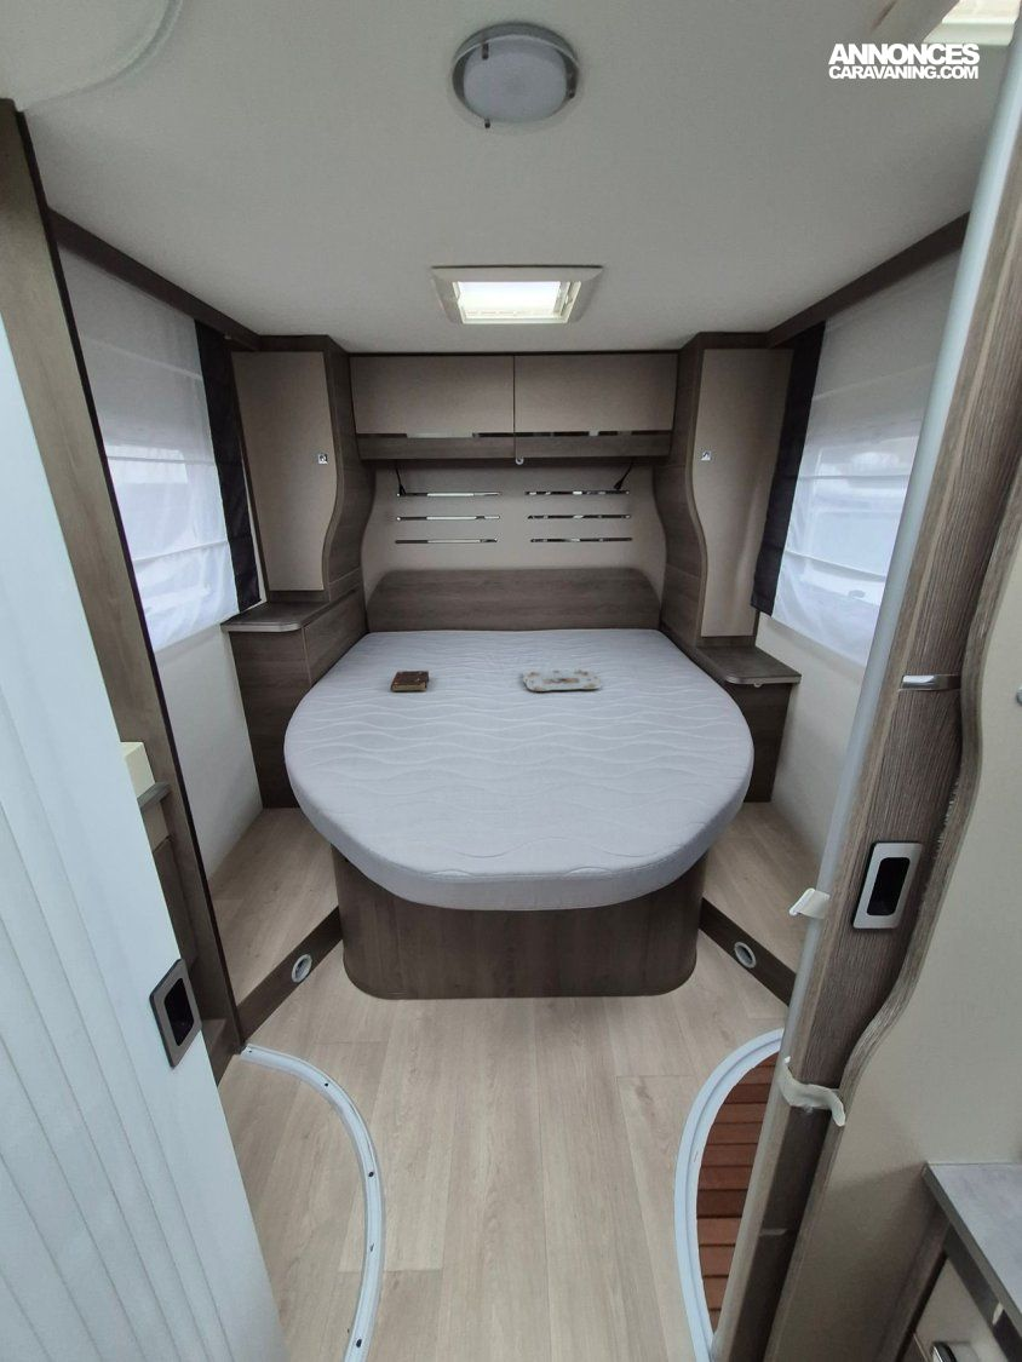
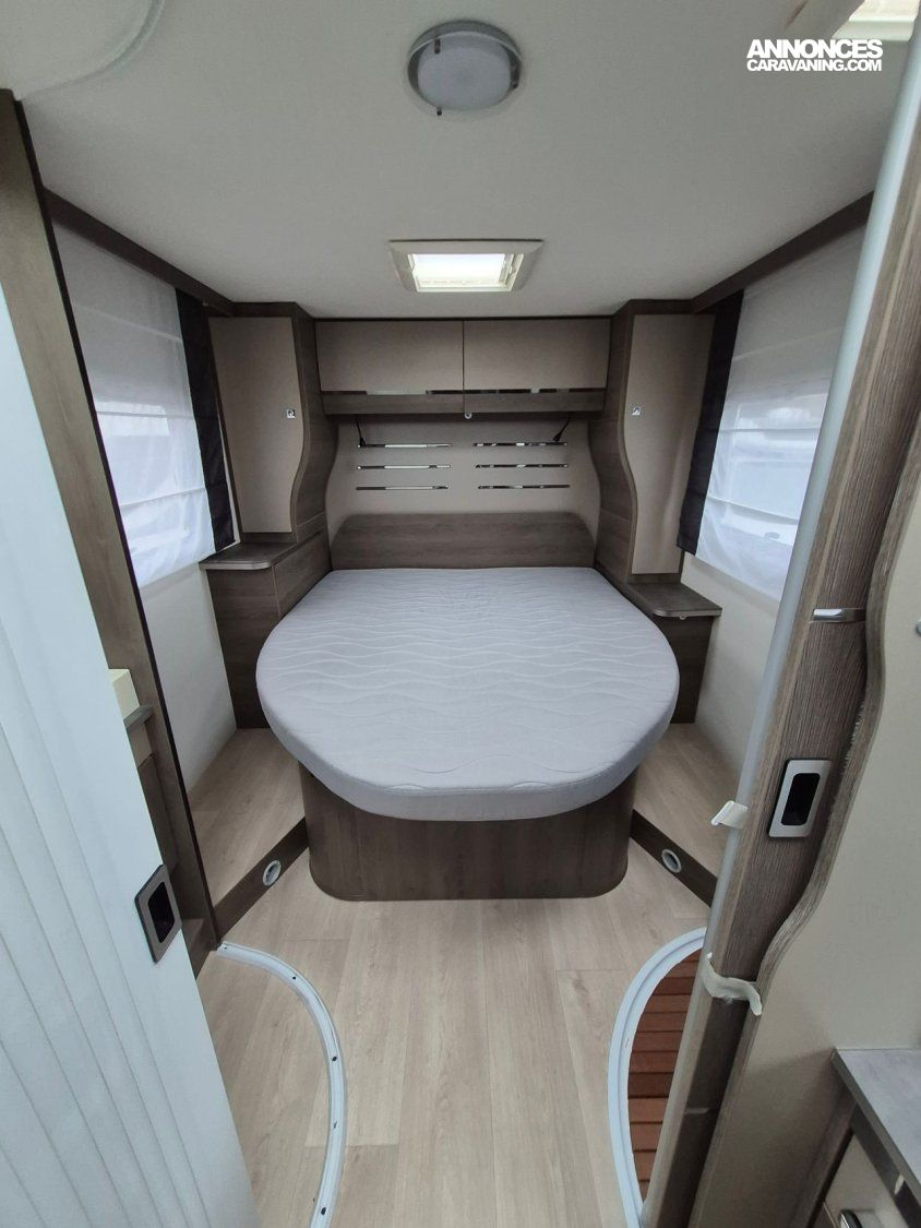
- serving tray (561, 679)
- book (410, 679)
